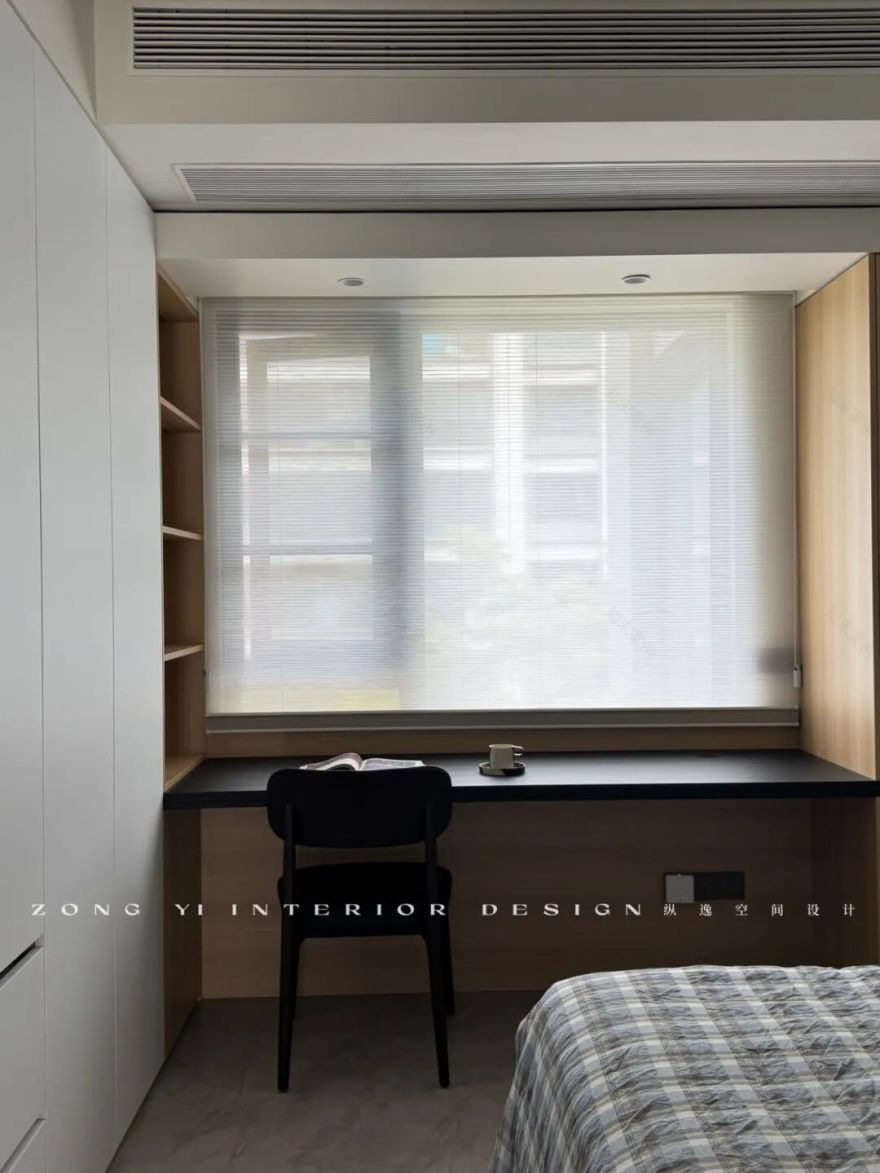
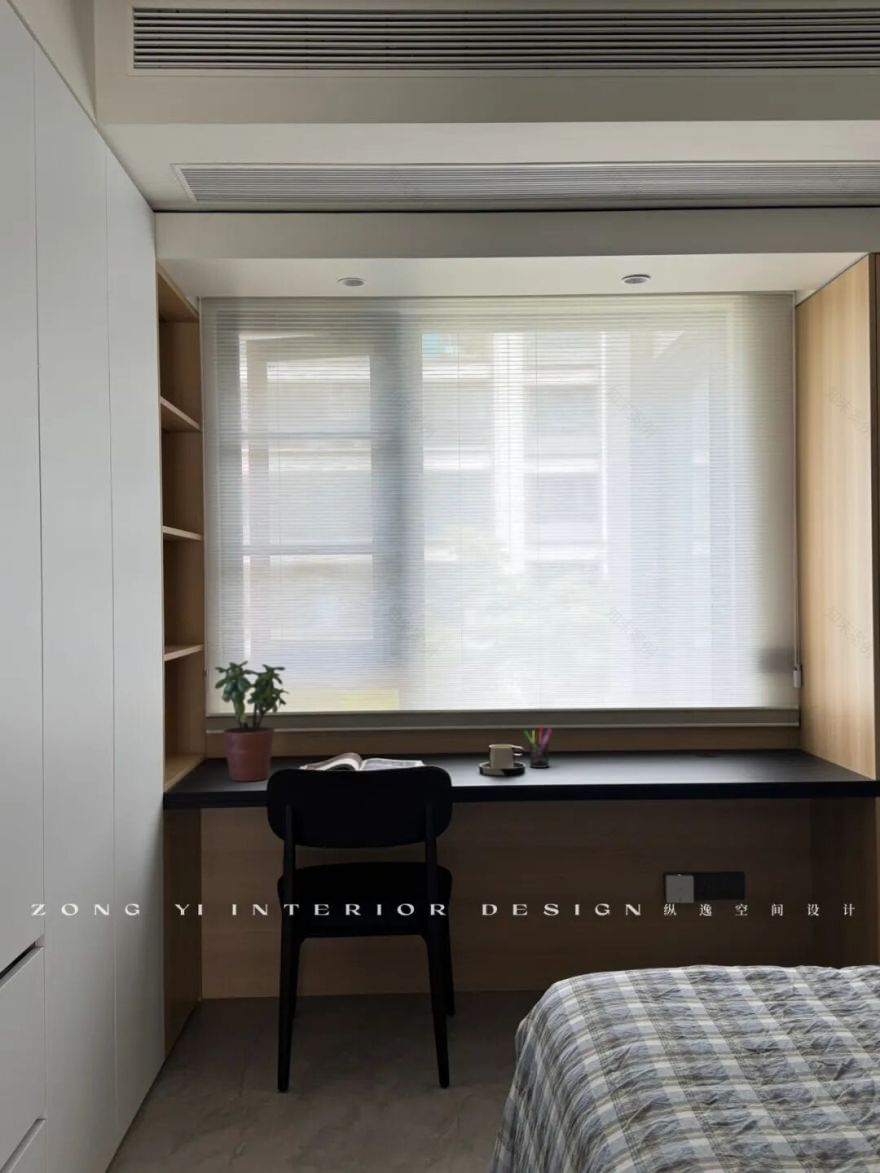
+ pen holder (537, 745)
+ potted plant (243, 718)
